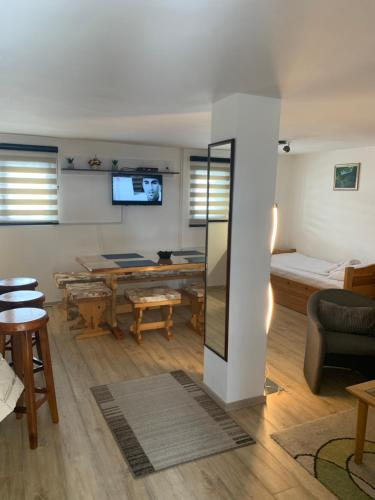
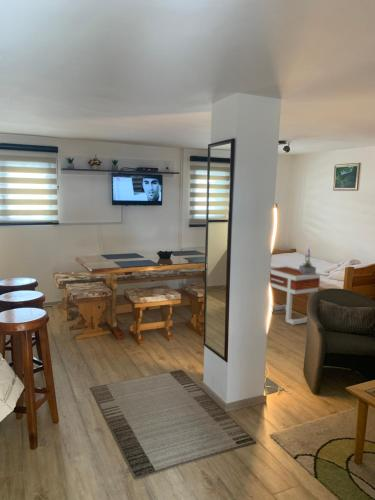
+ potted plant (308, 259)
+ side table (288, 293)
